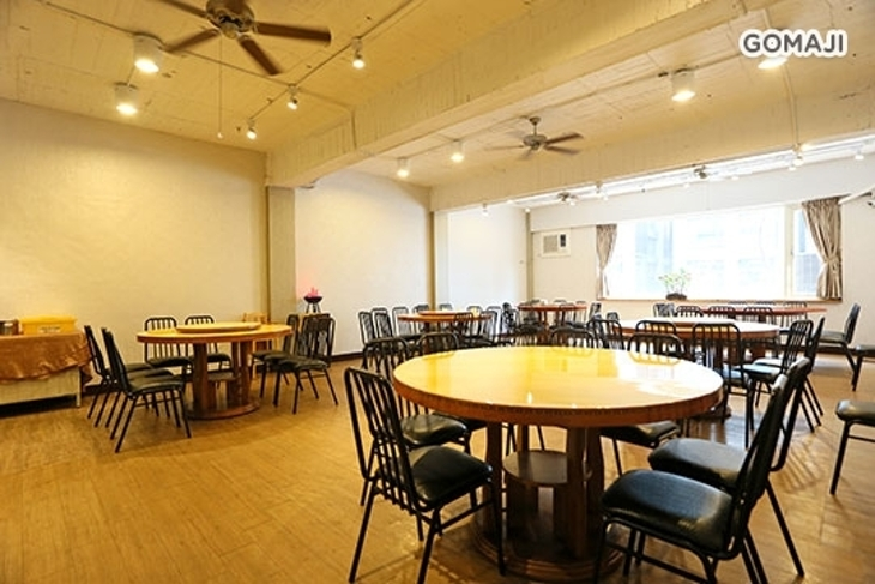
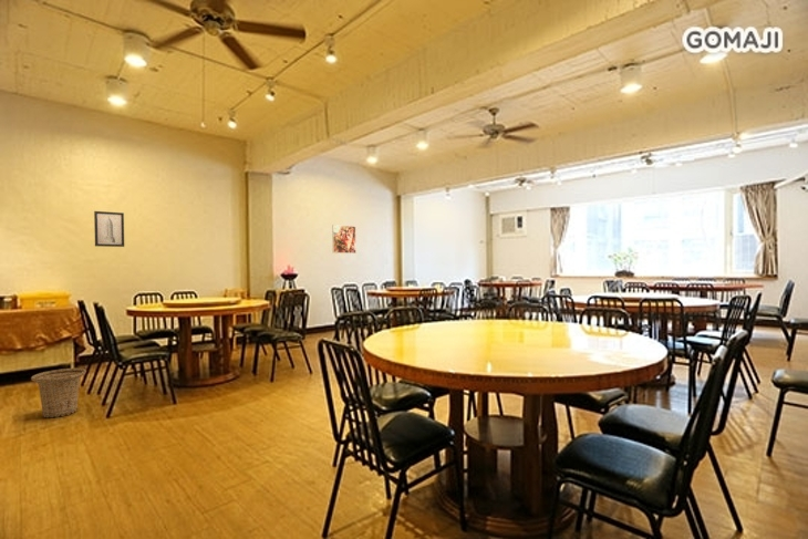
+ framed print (344, 239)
+ basket (60, 393)
+ wall art (110, 229)
